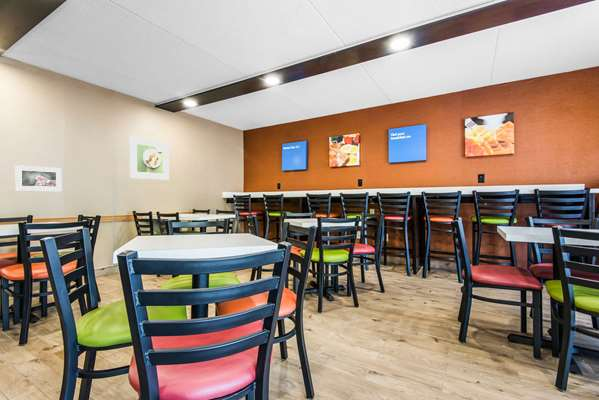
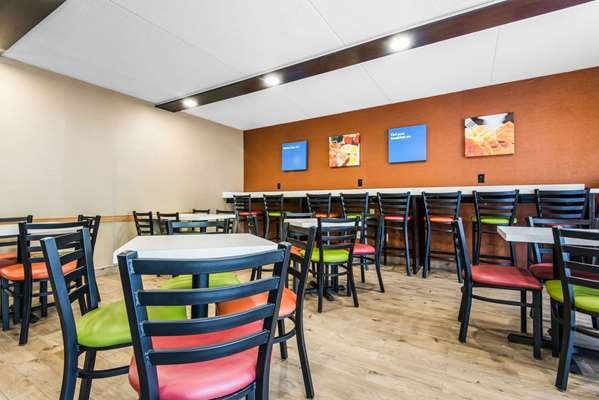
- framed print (150, 159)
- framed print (39, 178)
